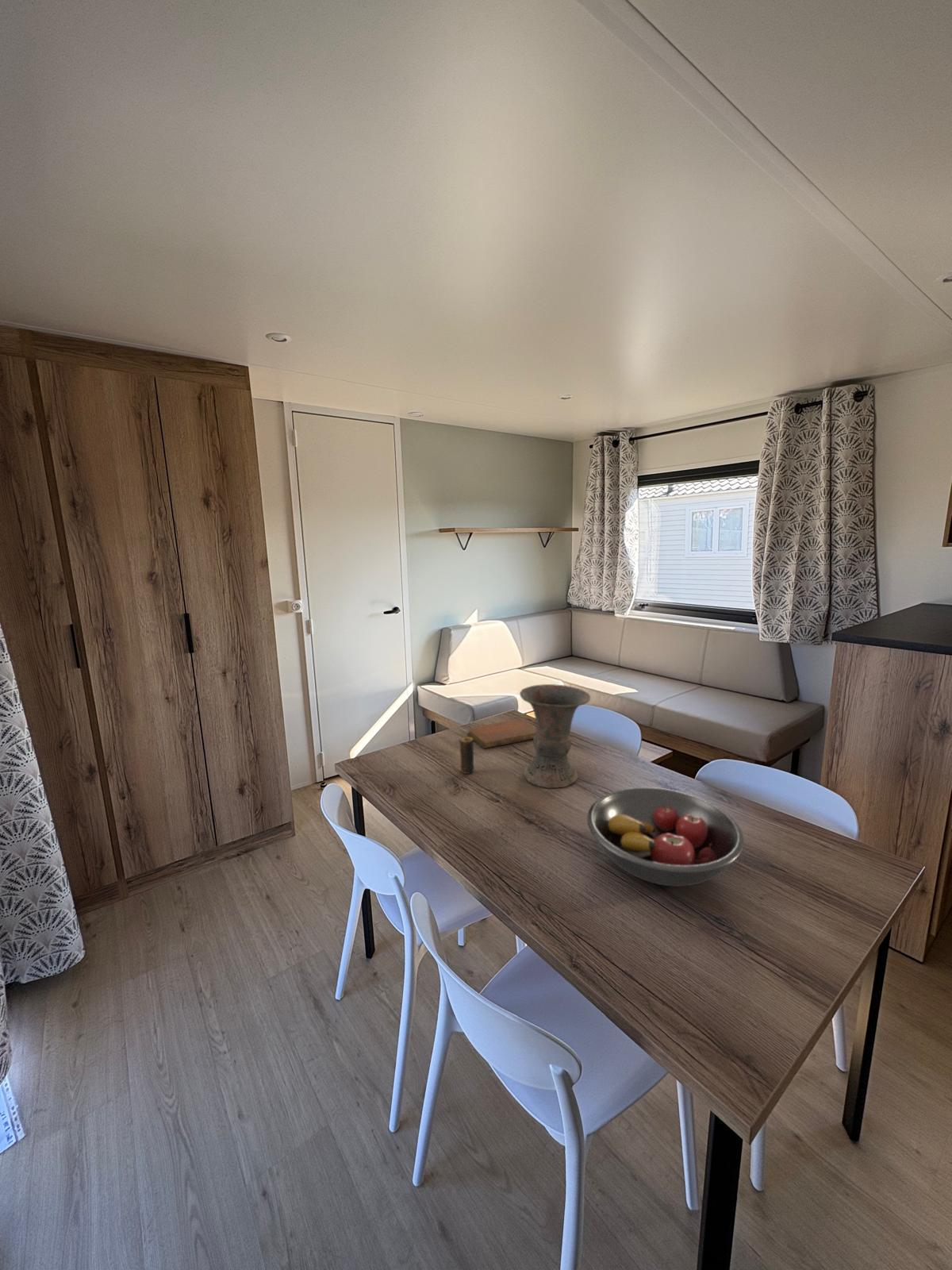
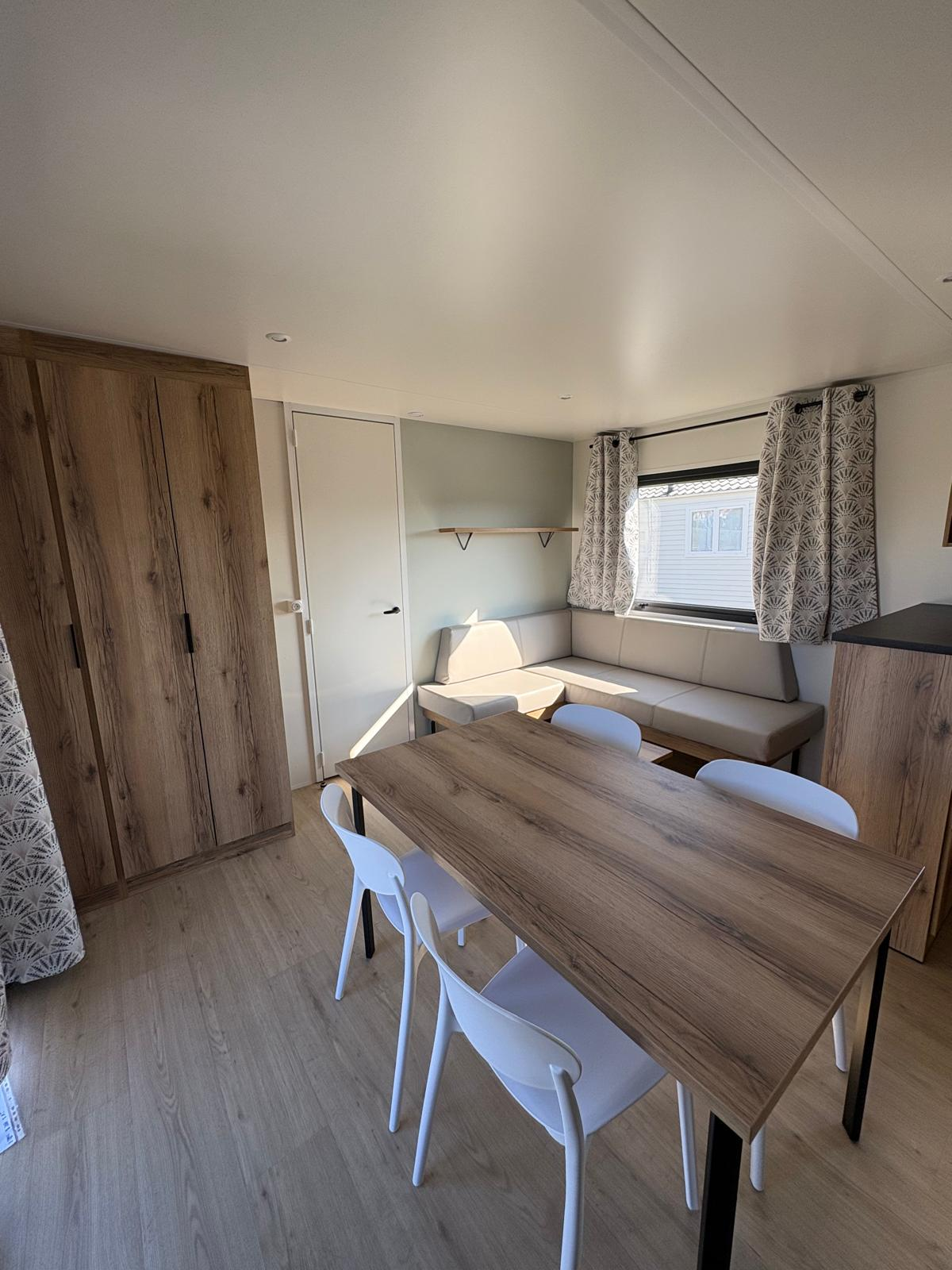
- candle (466, 755)
- fruit bowl (661, 836)
- notebook (504, 733)
- vase (555, 734)
